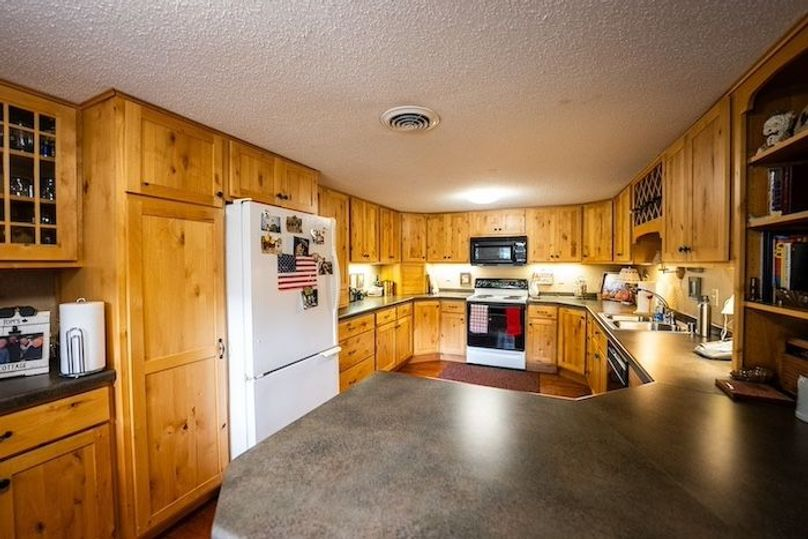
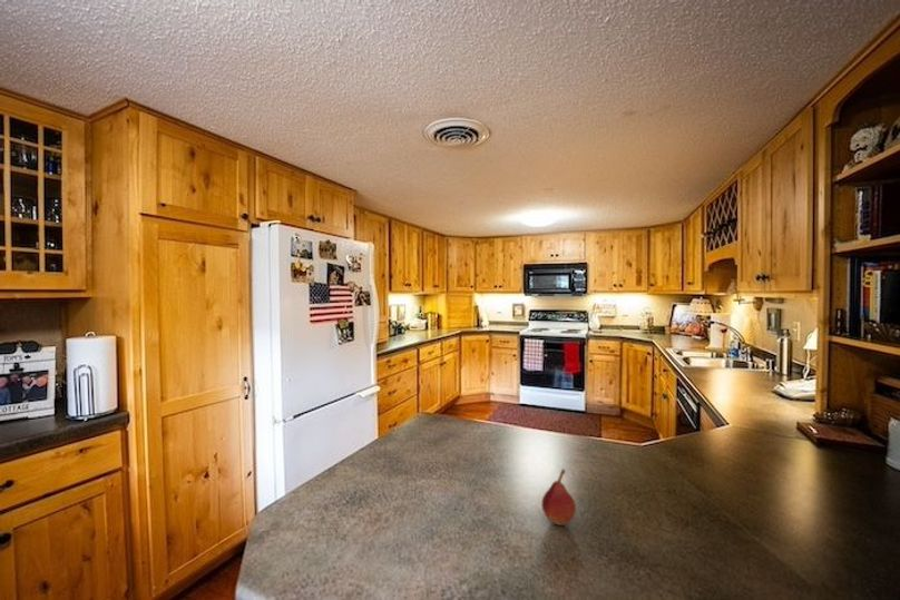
+ fruit (558, 494)
